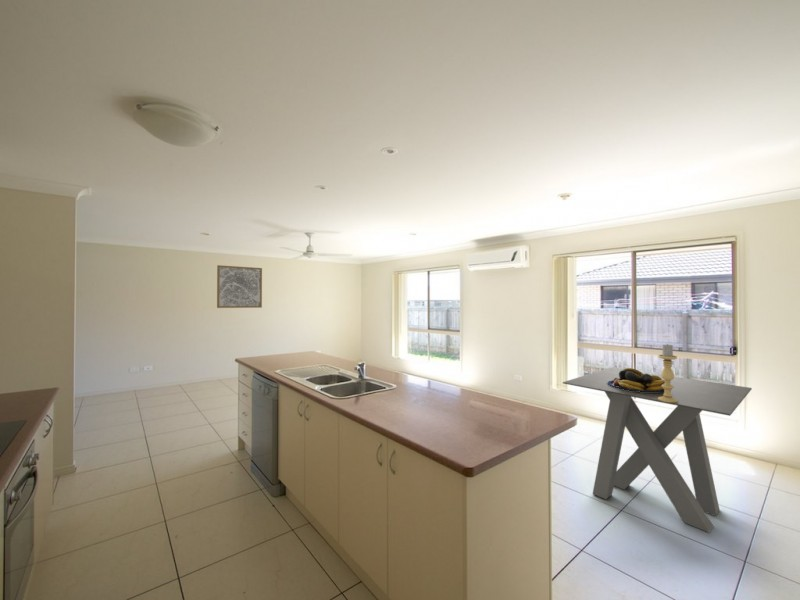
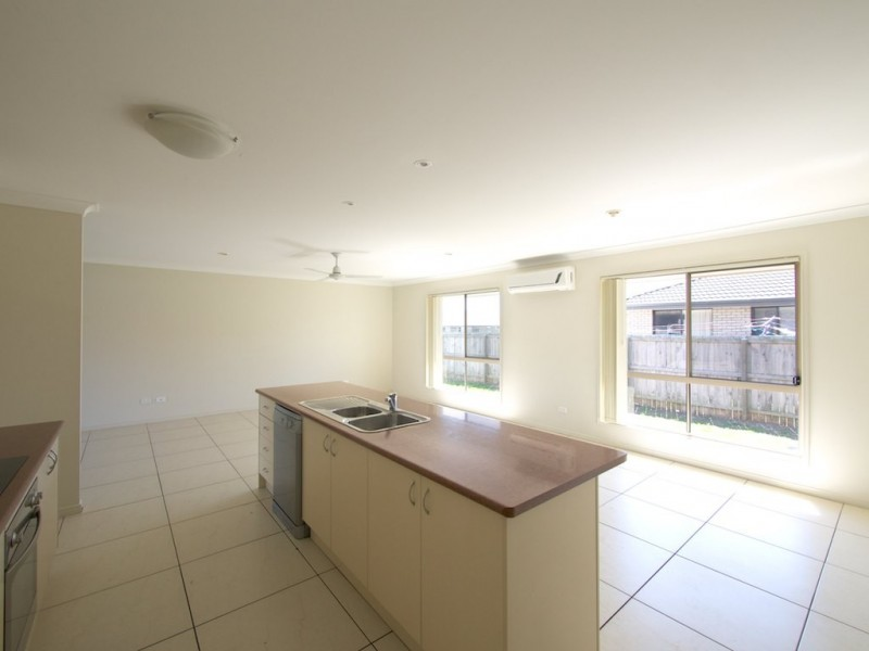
- dining table (654, 442)
- fruit bowl (635, 377)
- wall art (240, 287)
- candle holder (667, 371)
